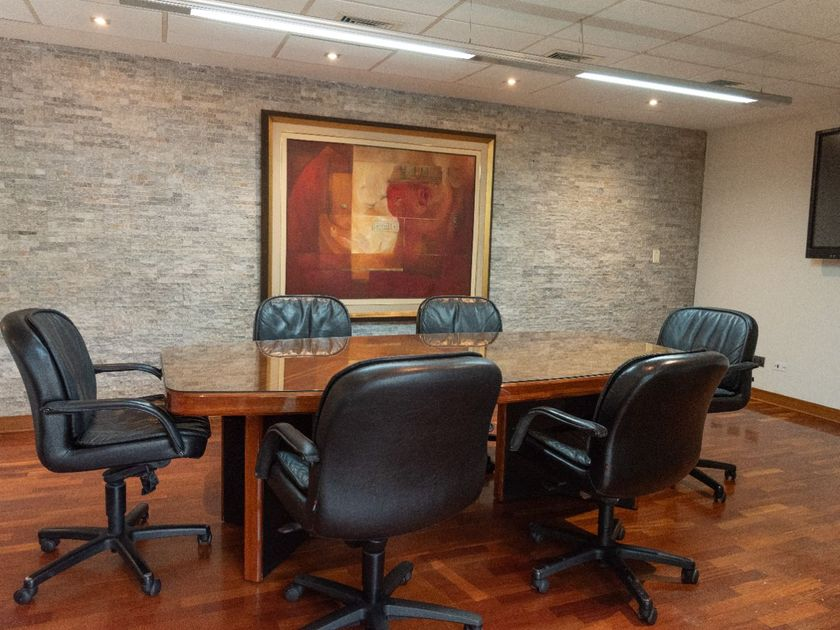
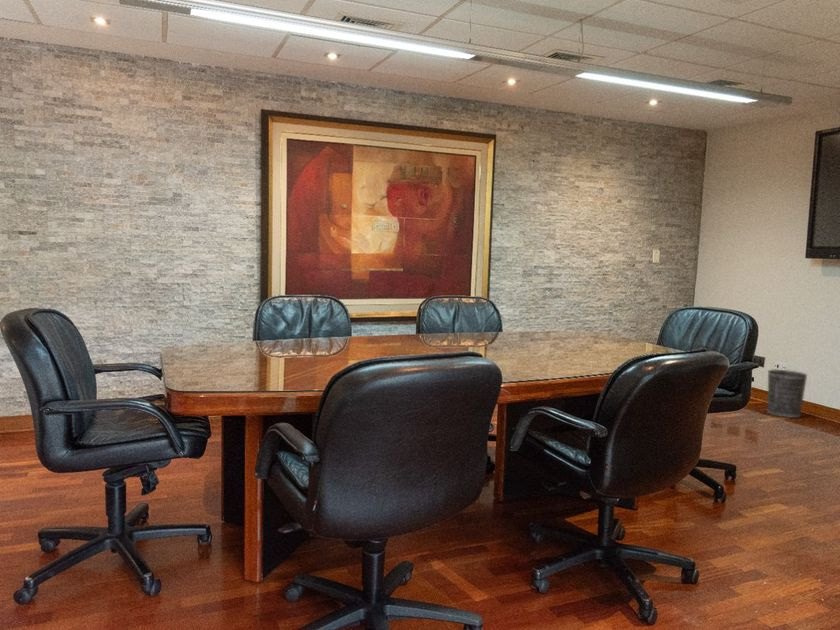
+ wastebasket (785, 393)
